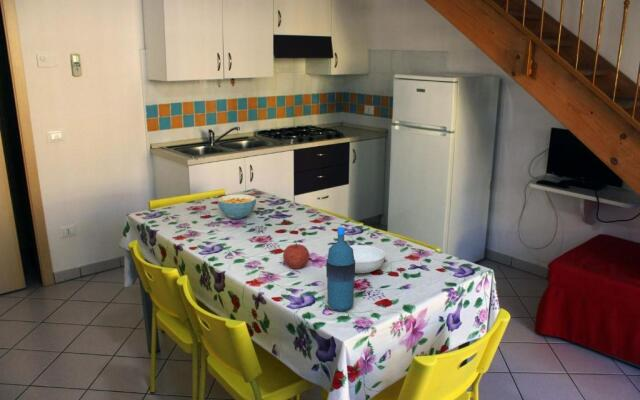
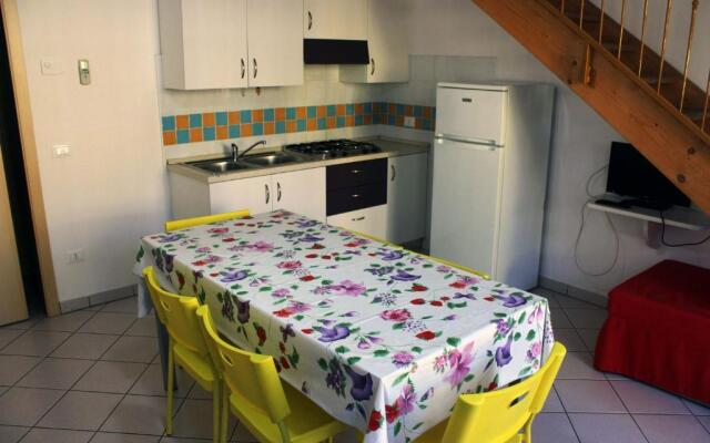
- cereal bowl (237, 208)
- serving bowl (358, 261)
- water bottle (340, 268)
- fruit (296, 254)
